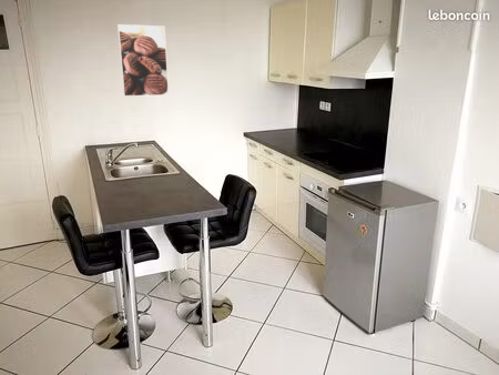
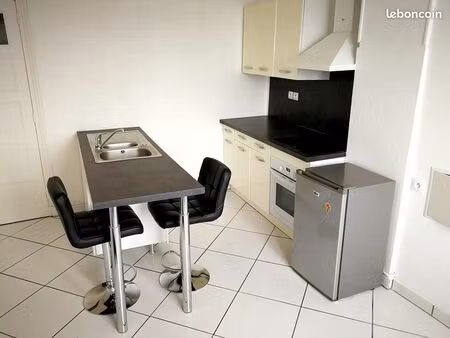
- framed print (144, 61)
